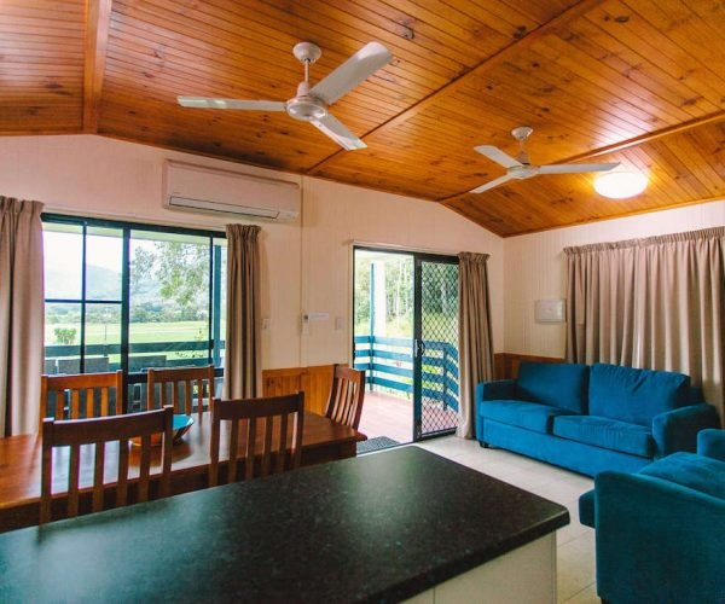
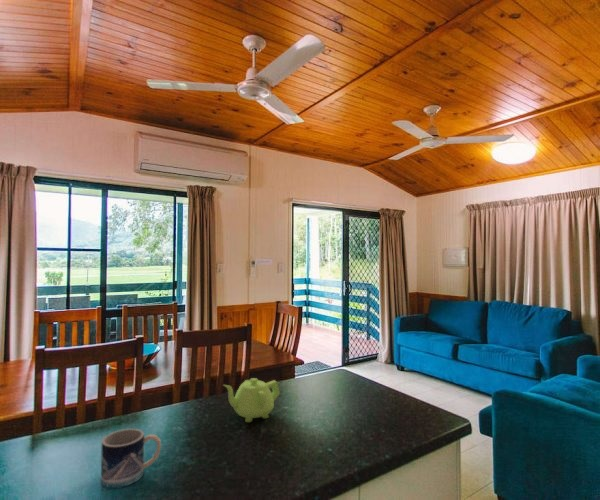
+ mug (131, 455)
+ teapot (252, 397)
